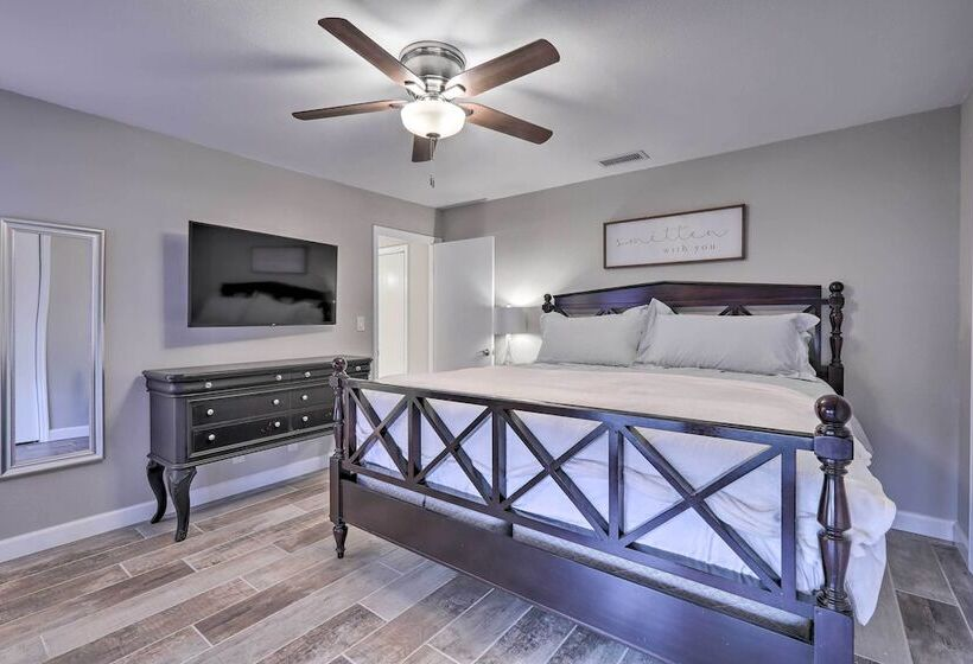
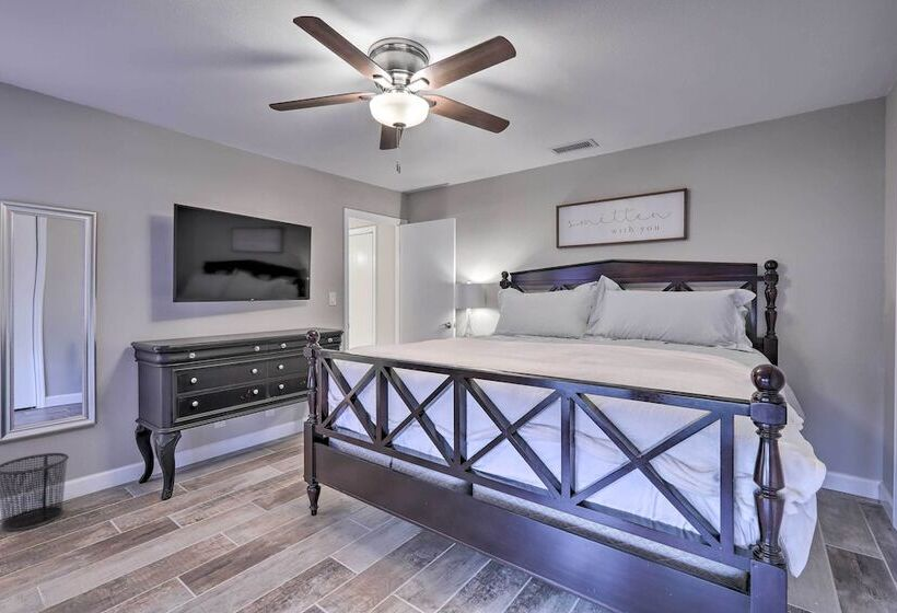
+ waste bin (33, 490)
